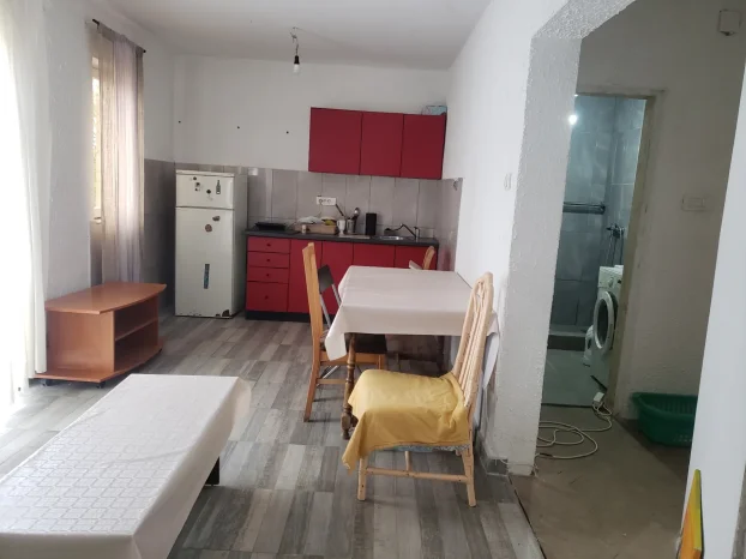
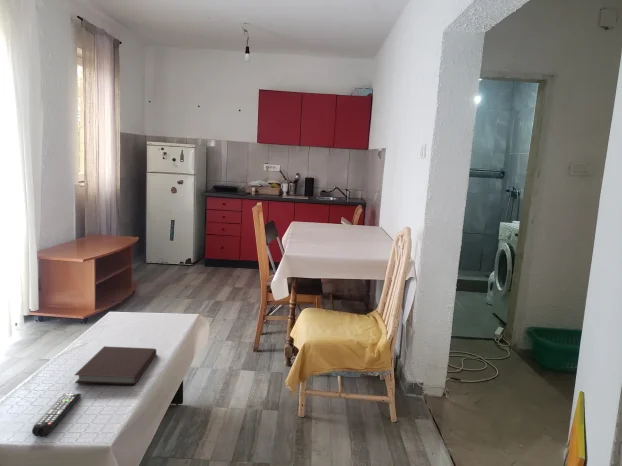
+ remote control (58, 411)
+ notebook (118, 364)
